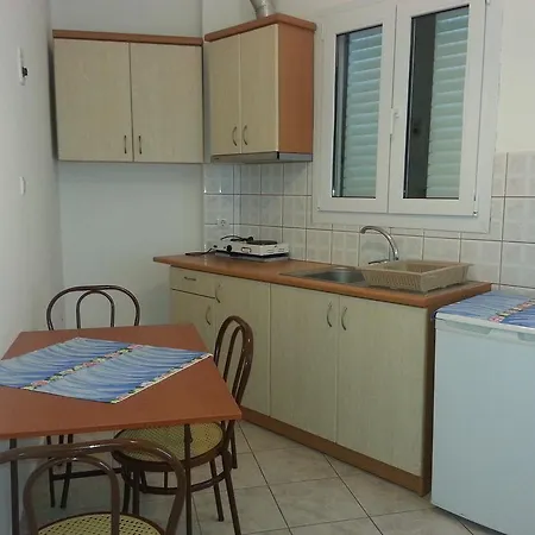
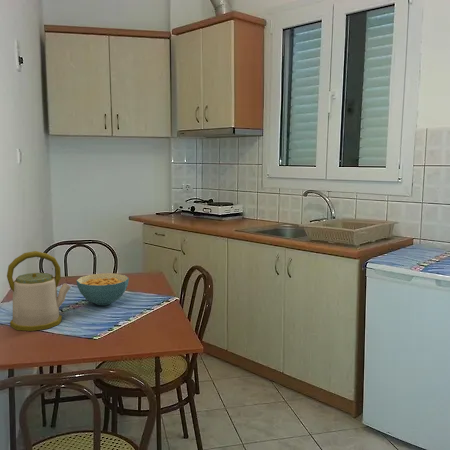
+ cereal bowl (103, 291)
+ kettle (39, 287)
